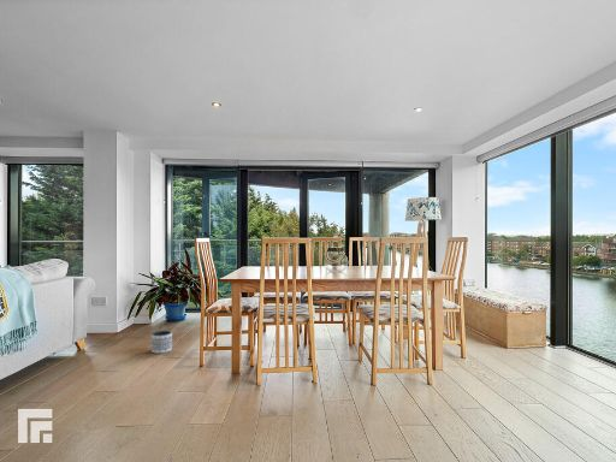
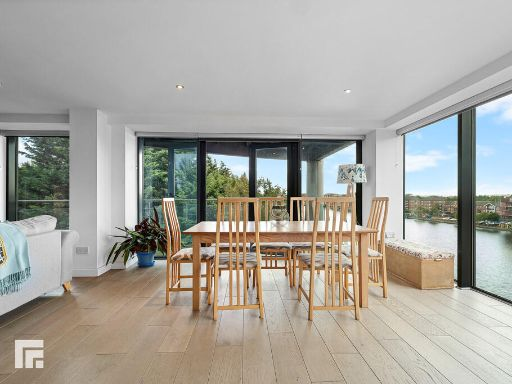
- planter (161, 342)
